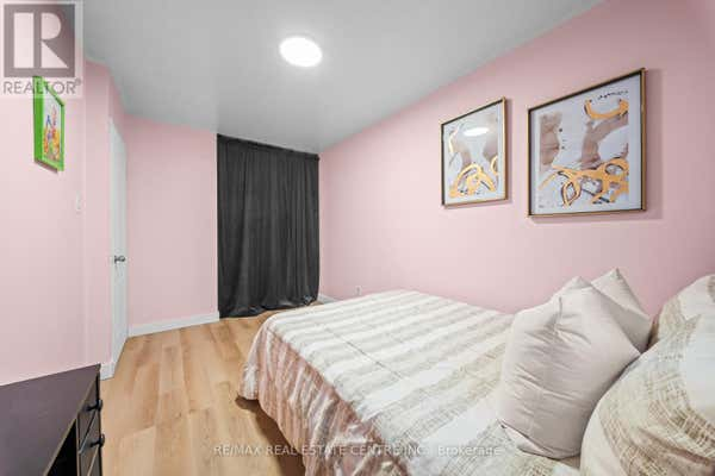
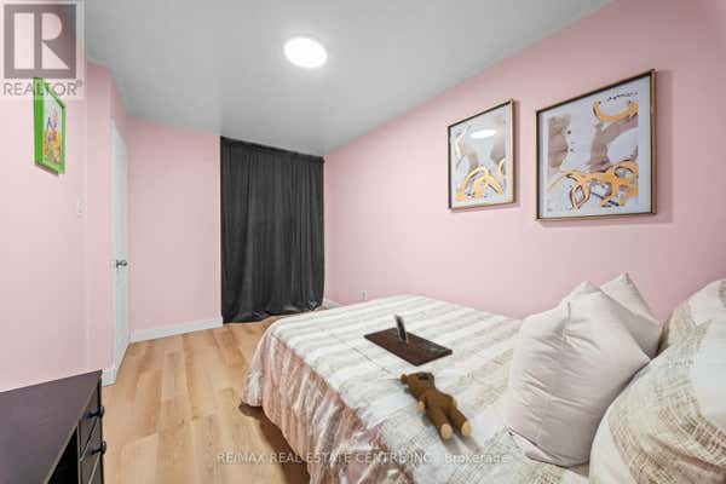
+ teddy bear (432, 398)
+ decorative tray (404, 329)
